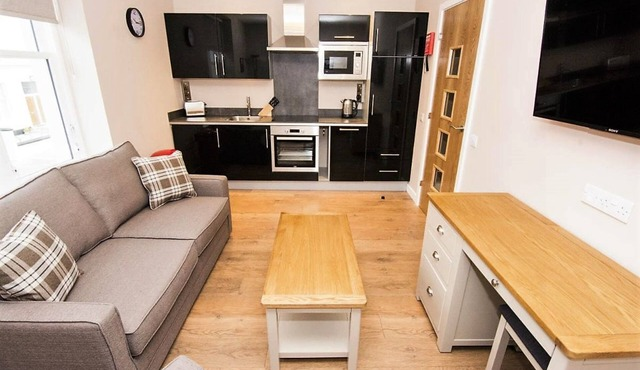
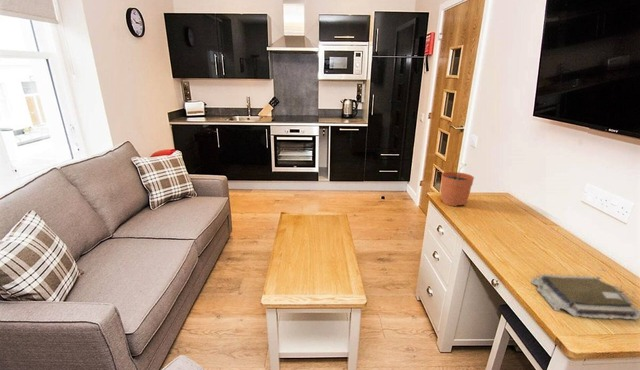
+ book (584, 287)
+ plant pot (456, 182)
